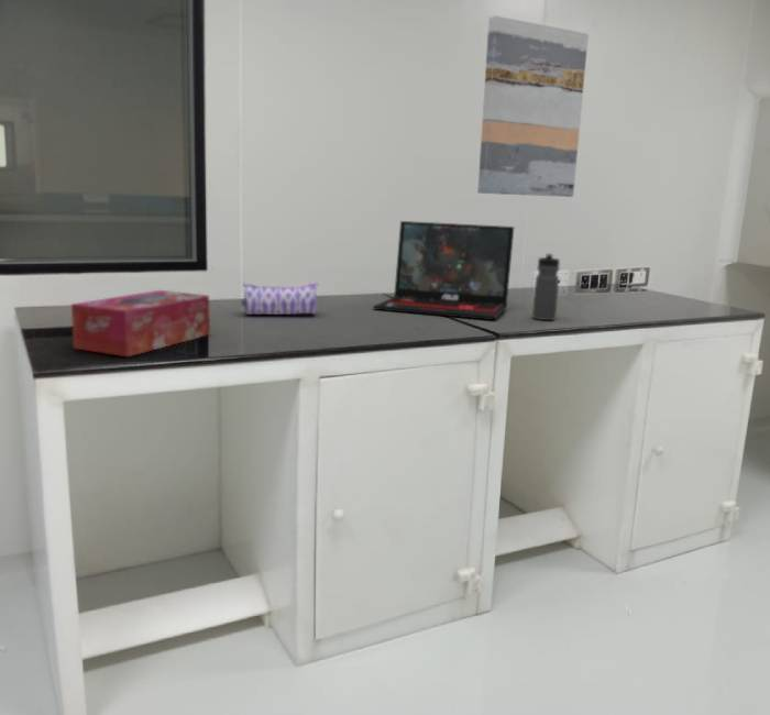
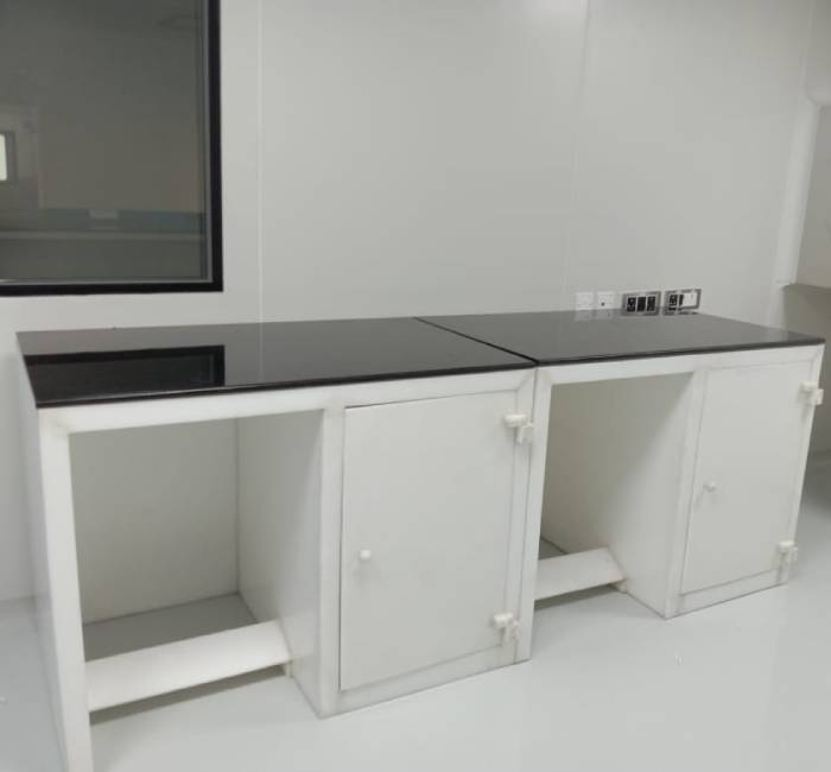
- pencil case (279, 298)
- wall art (534, 112)
- tissue box (144, 320)
- laptop (444, 267)
- water bottle (547, 286)
